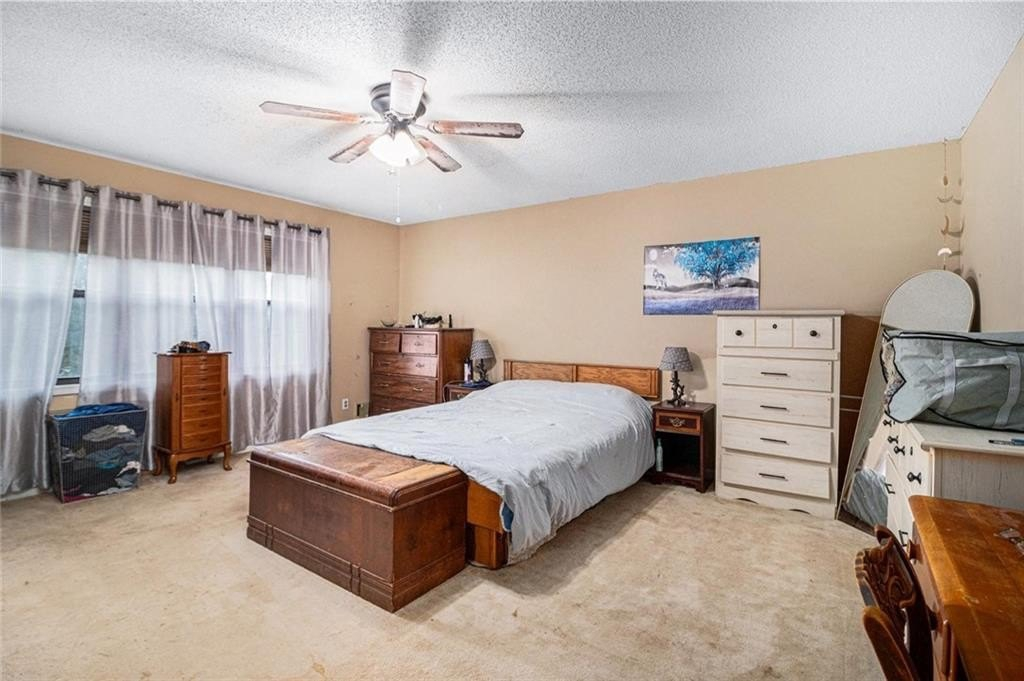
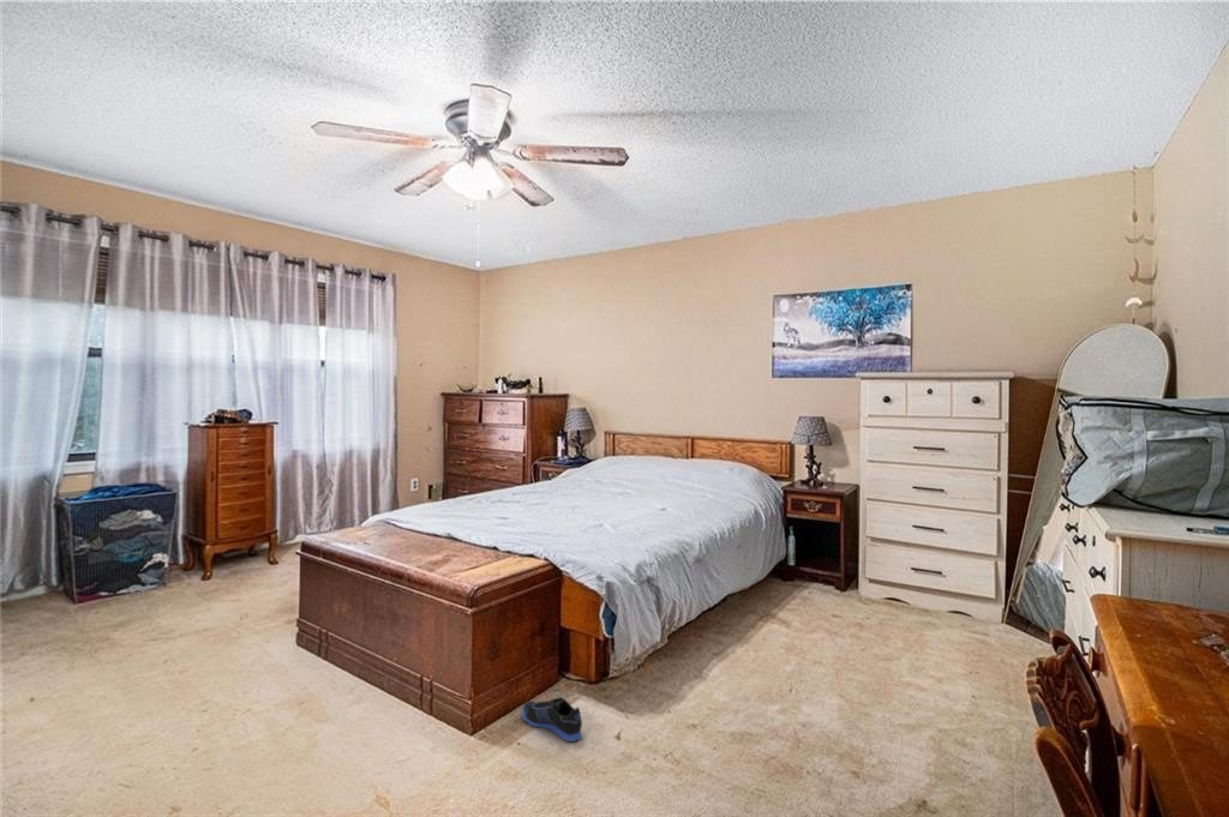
+ sneaker (551, 710)
